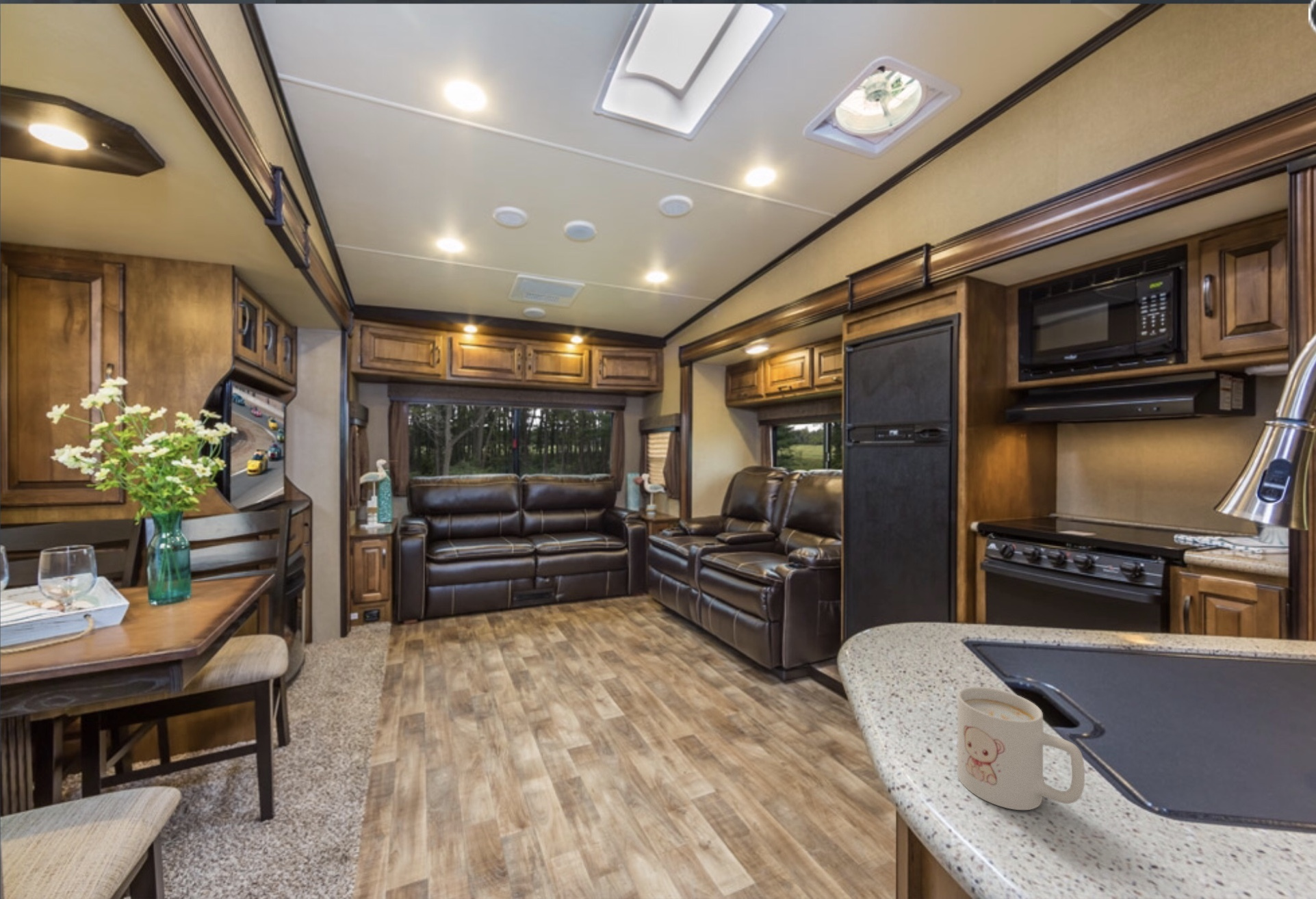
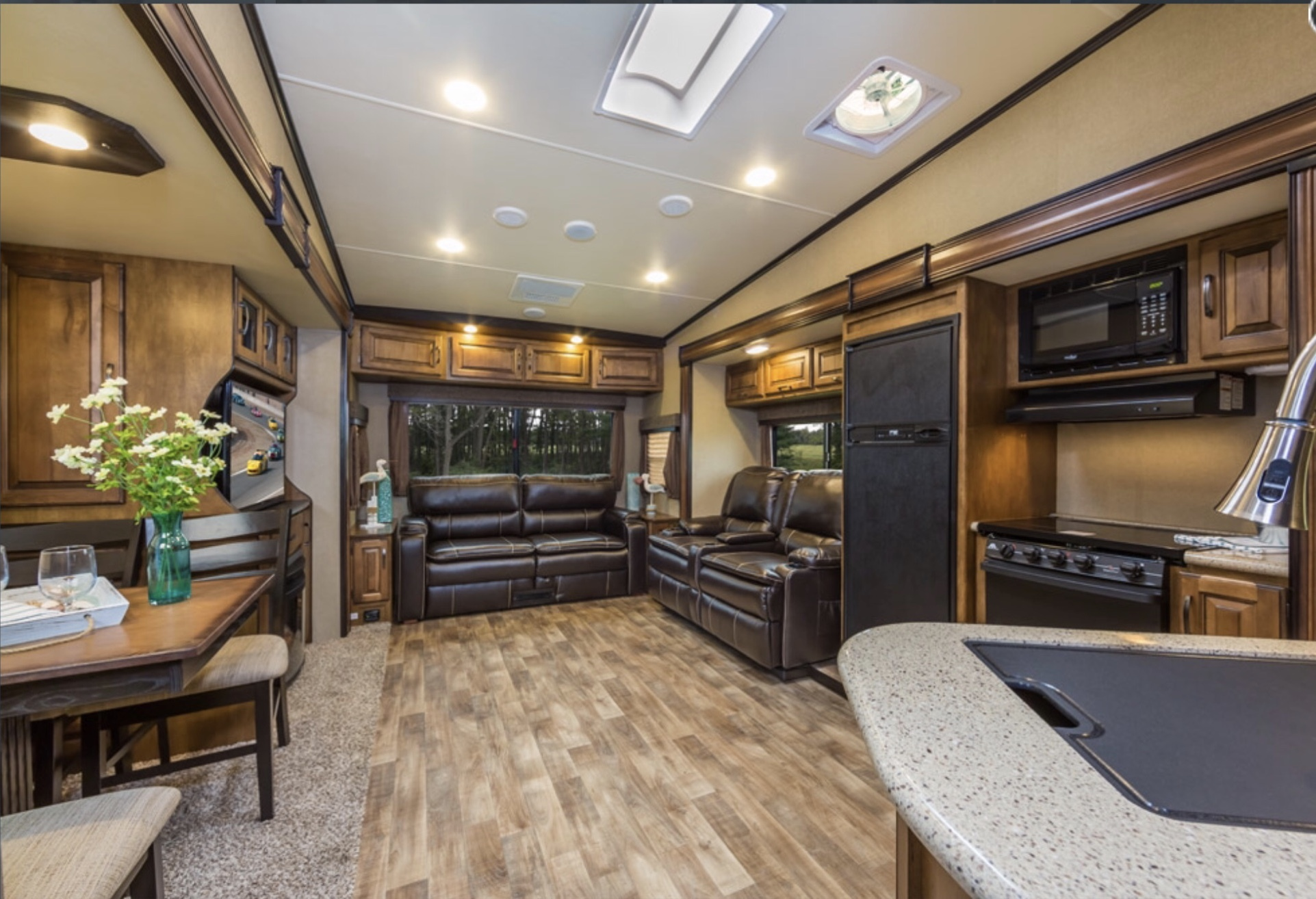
- mug (1017, 753)
